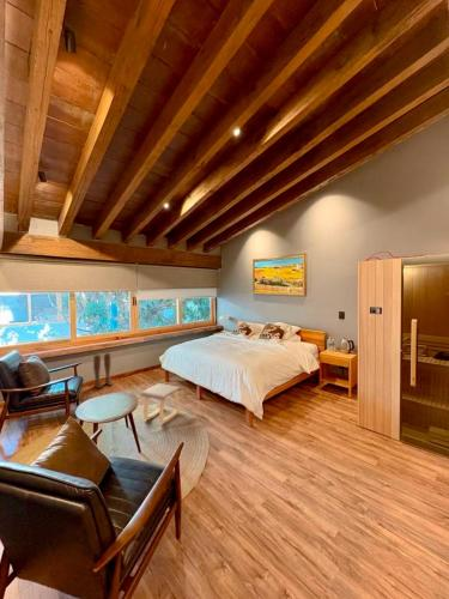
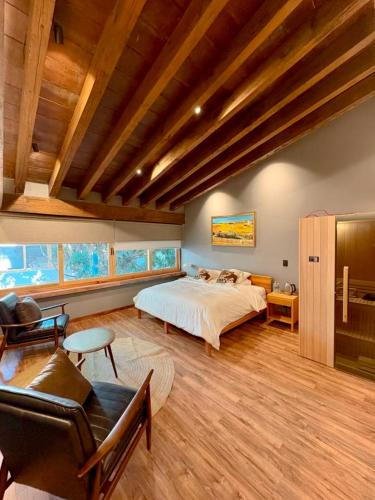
- stool (162, 403)
- boots (105, 370)
